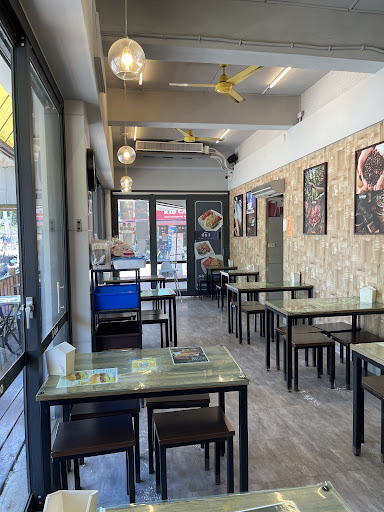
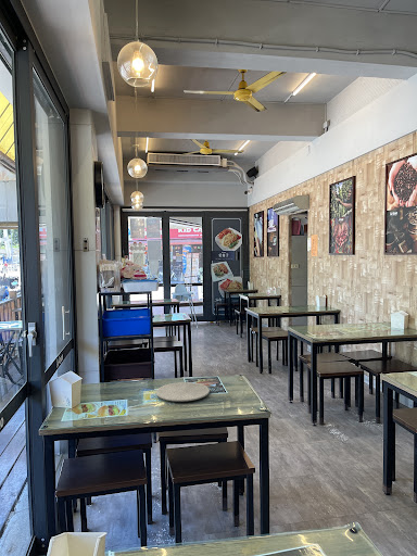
+ plate (182, 392)
